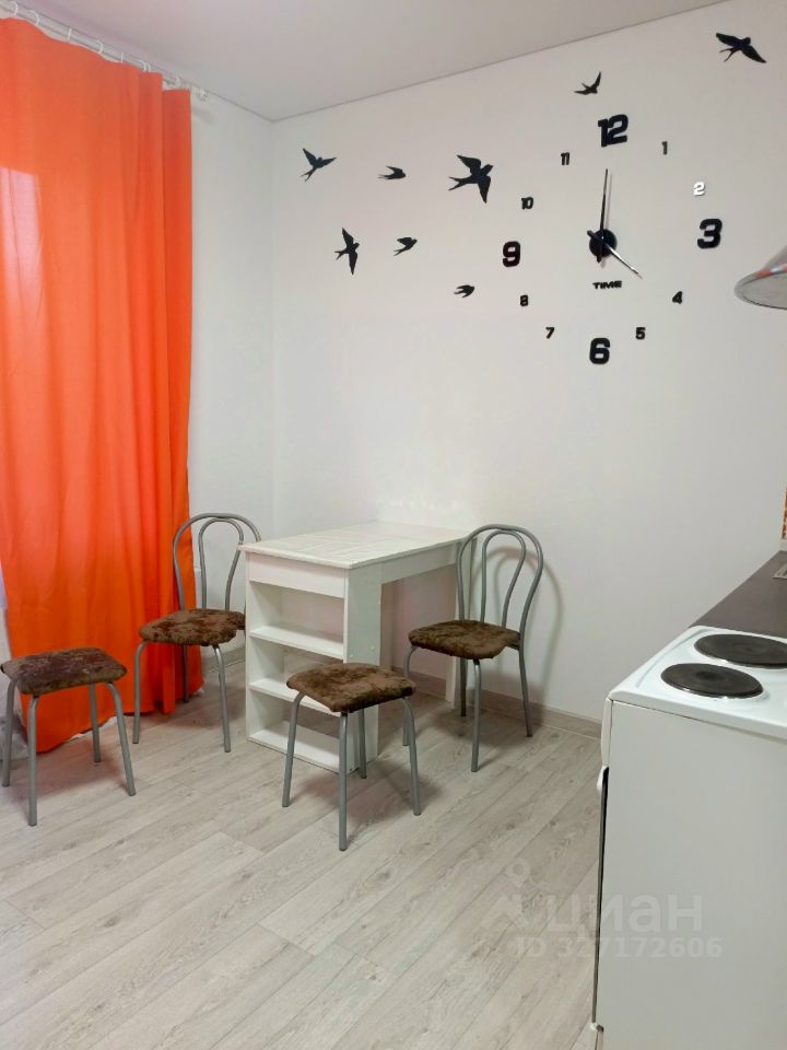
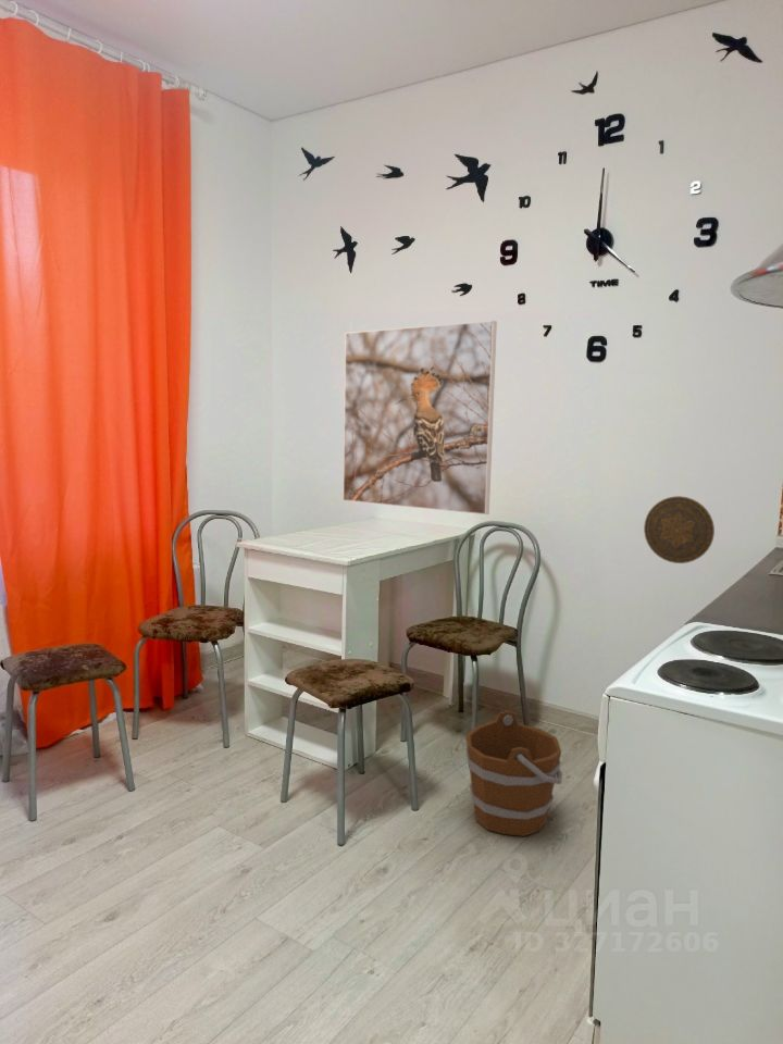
+ bucket (513, 772)
+ decorative plate (678, 530)
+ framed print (413, 418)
